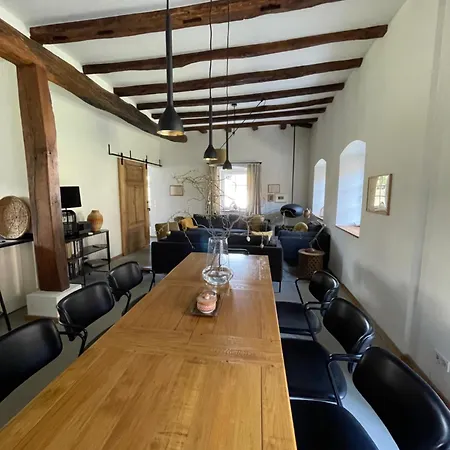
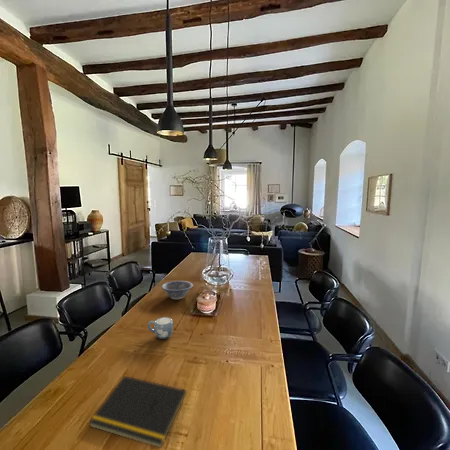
+ notepad (140, 407)
+ mug (160, 328)
+ bowl (177, 290)
